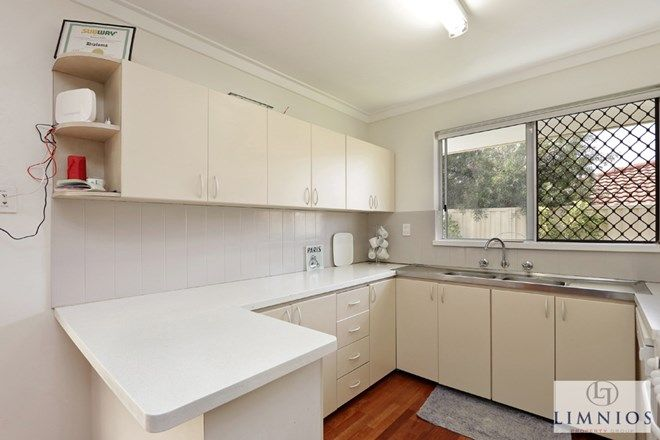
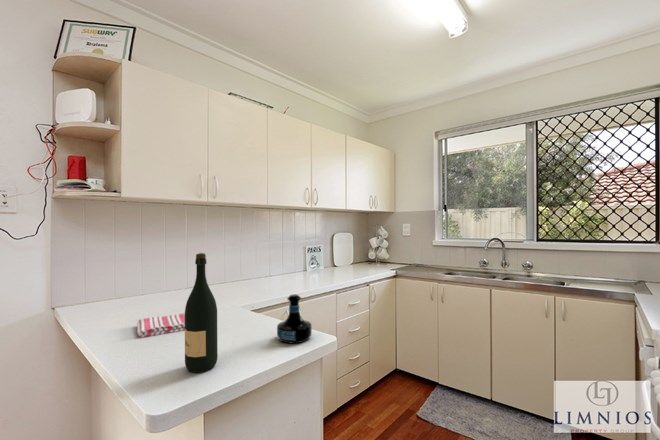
+ tequila bottle (294, 316)
+ wine bottle (201, 309)
+ dish towel (172, 320)
